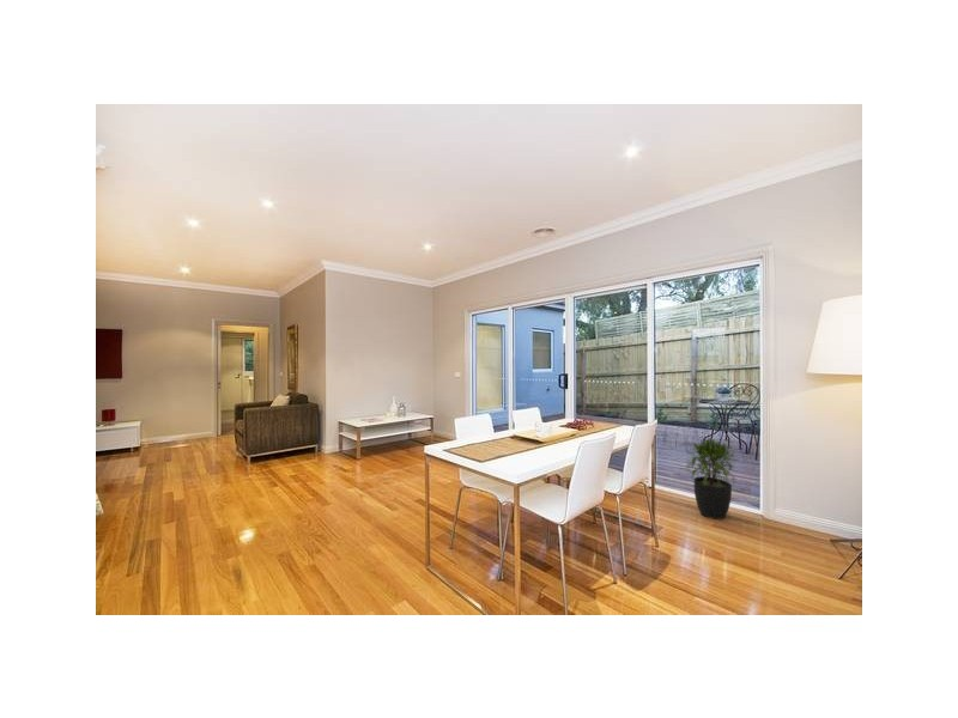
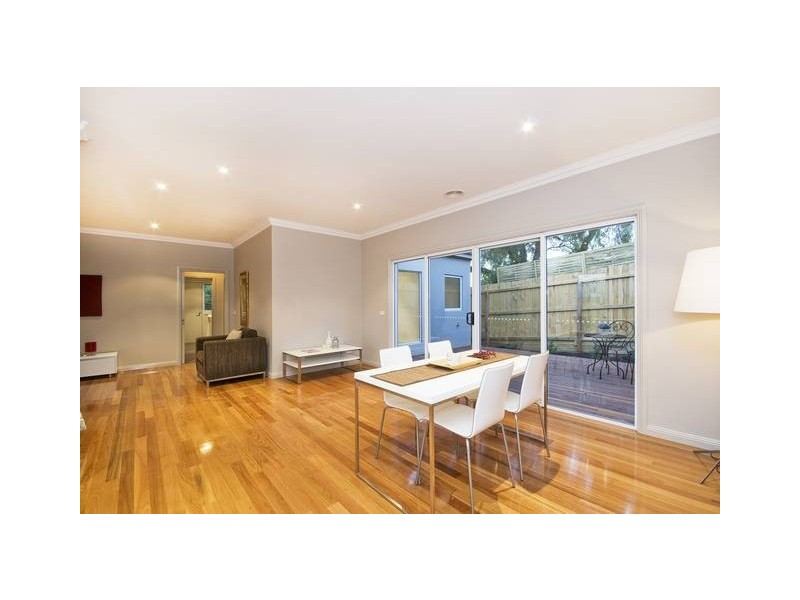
- potted plant (709, 474)
